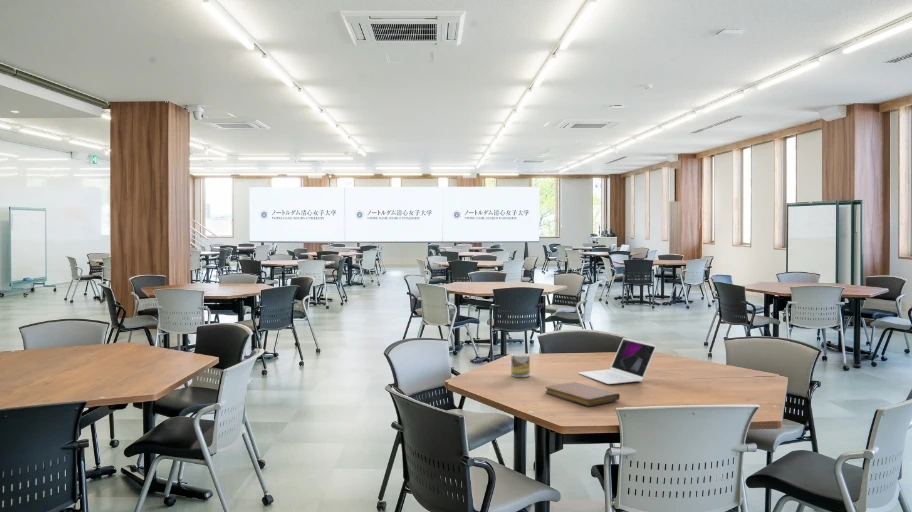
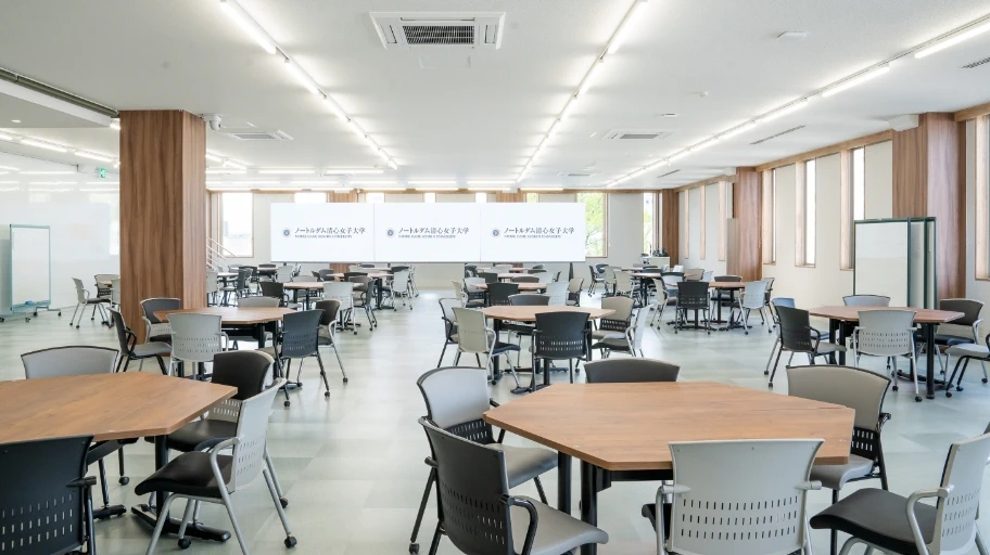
- laptop (616, 357)
- mug (518, 364)
- notebook (581, 393)
